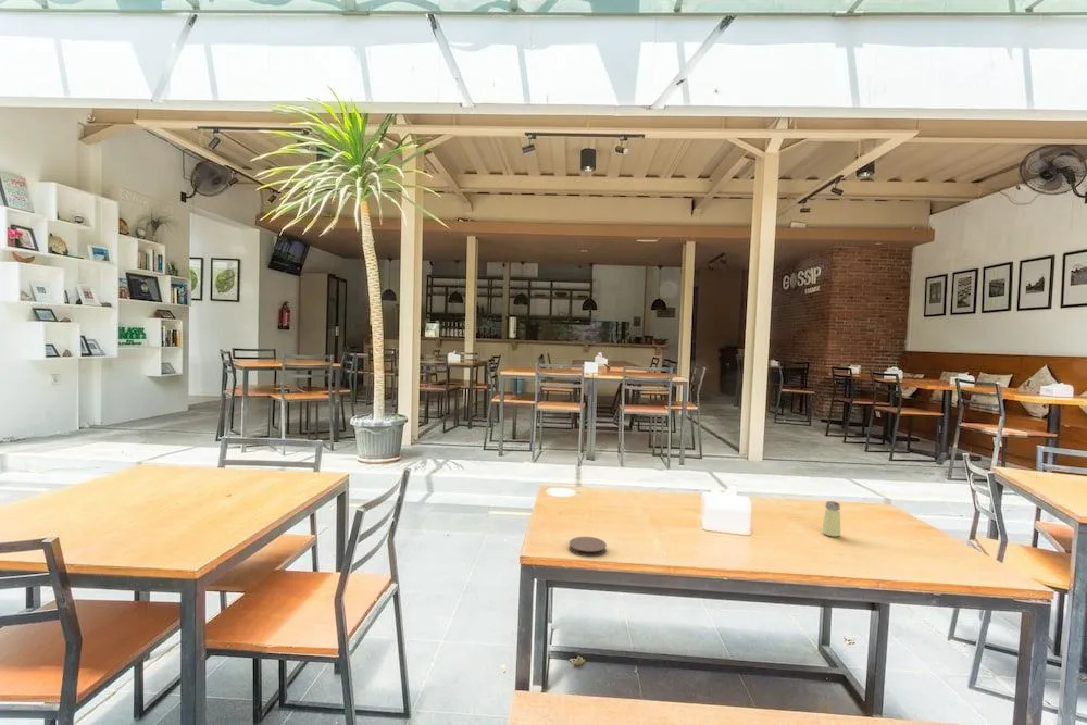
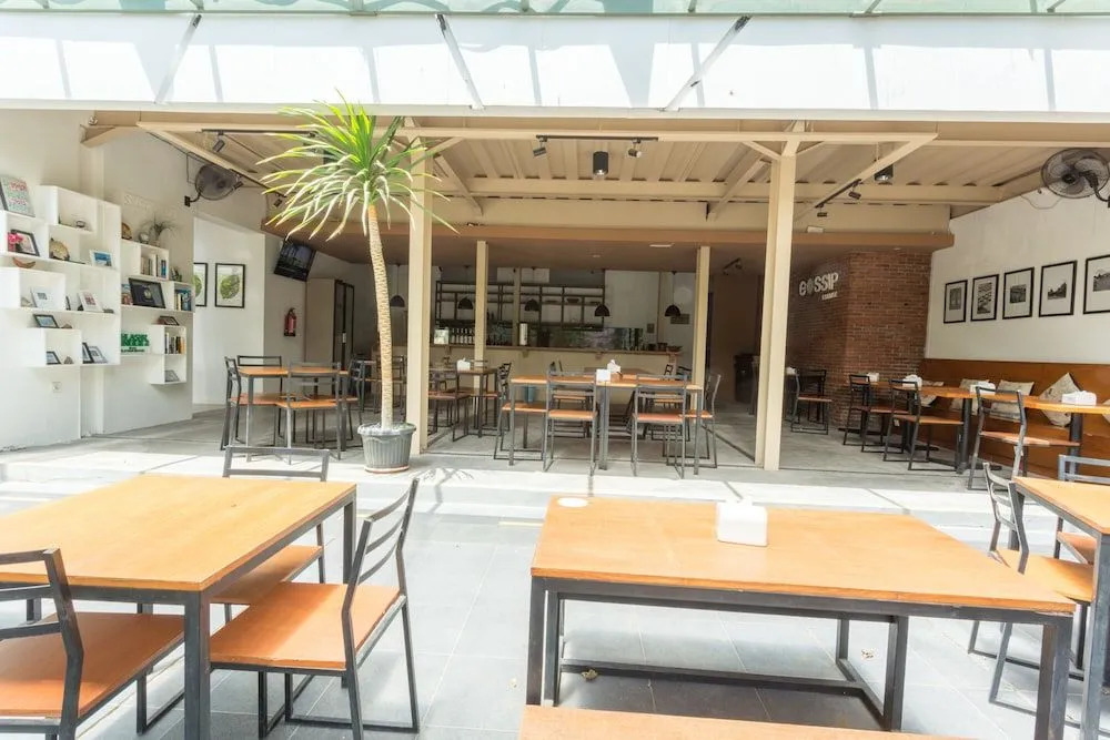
- saltshaker (832, 517)
- coaster (587, 546)
